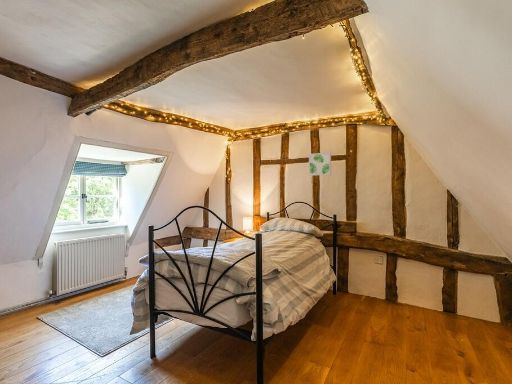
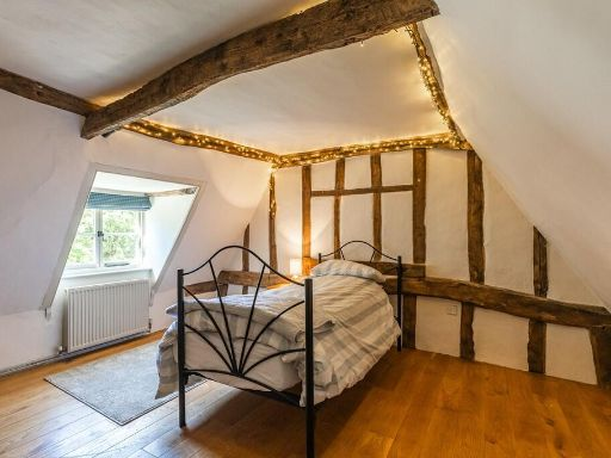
- wall art (319, 164)
